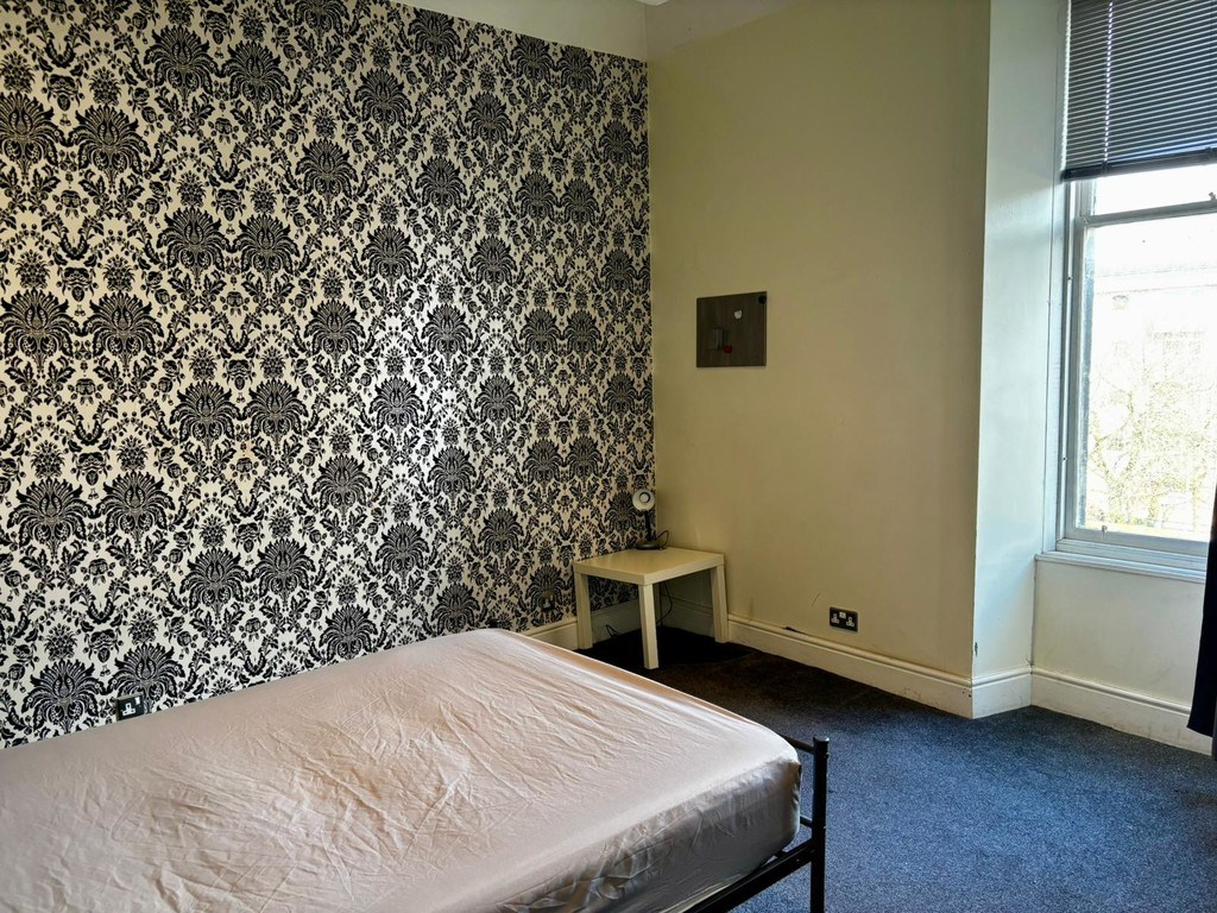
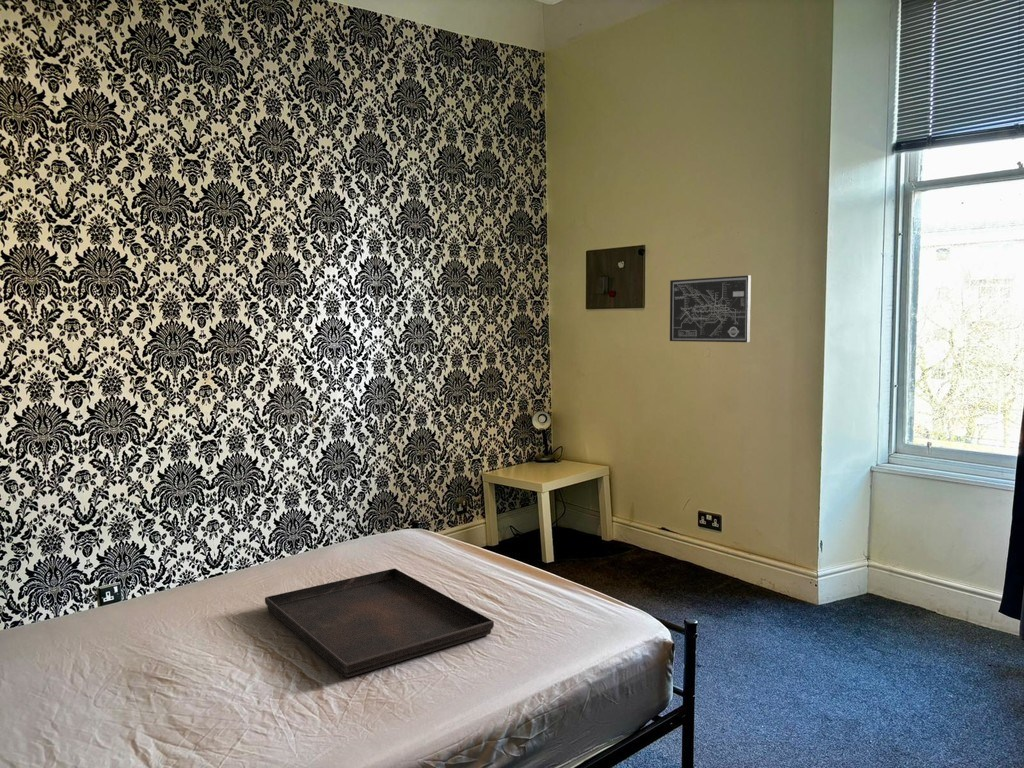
+ wall art (708, 309)
+ serving tray (374, 615)
